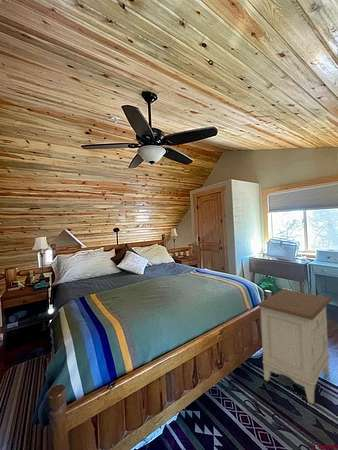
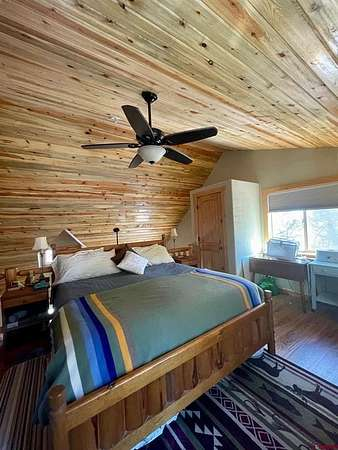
- nightstand (297, 339)
